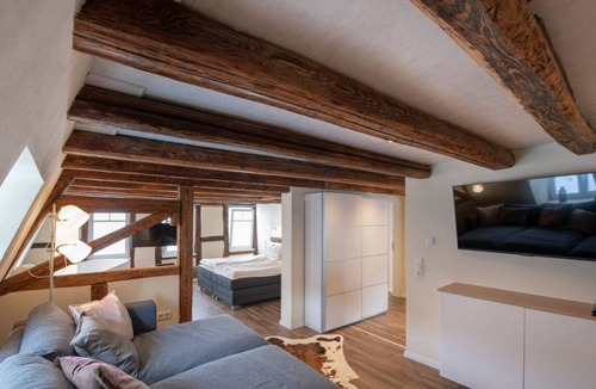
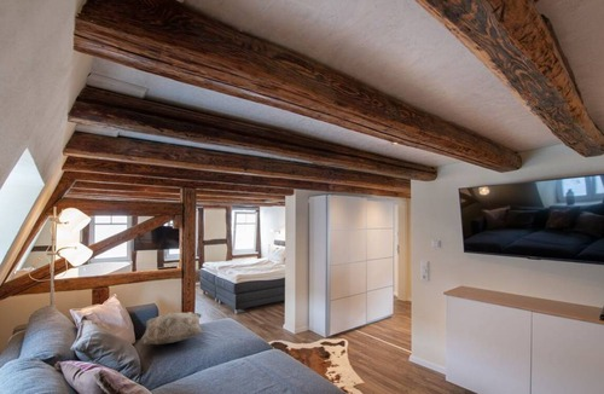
+ decorative pillow (173, 326)
